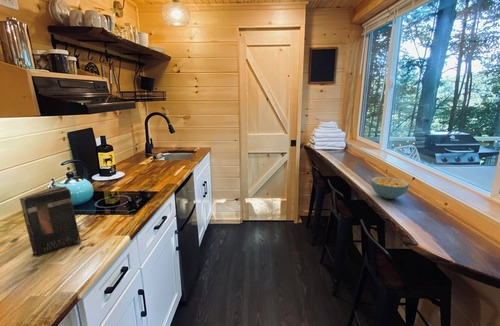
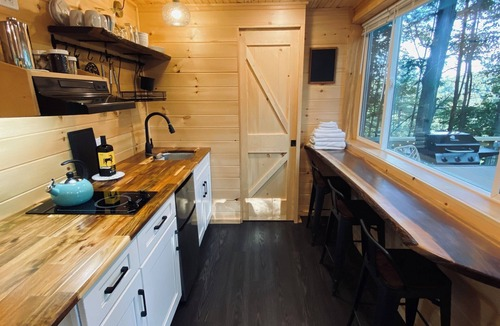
- cereal bowl (388, 189)
- book (56, 217)
